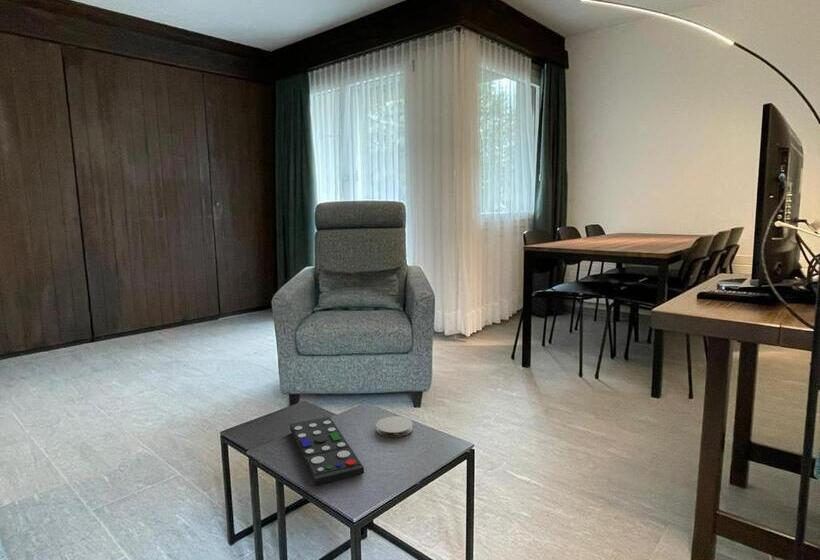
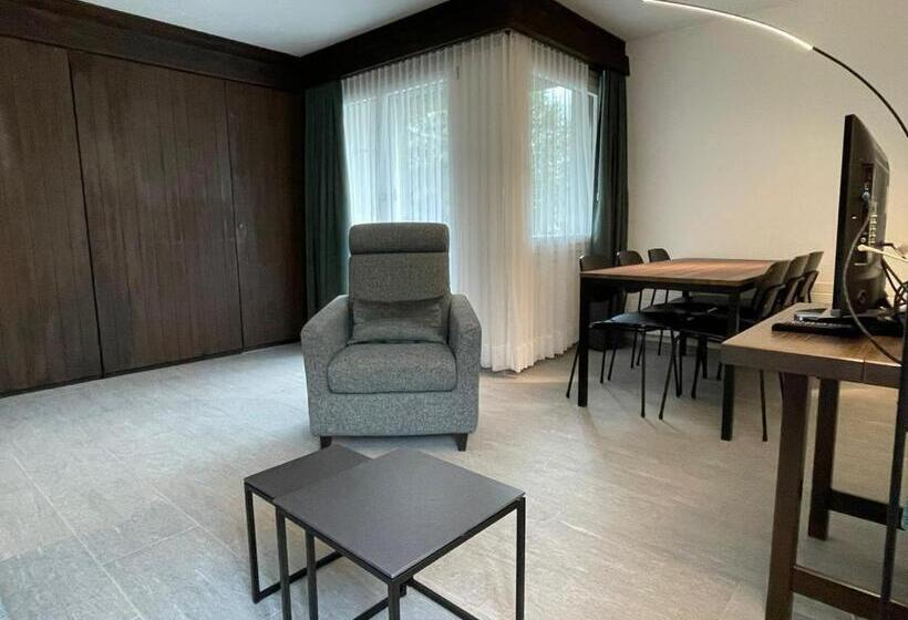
- remote control (323, 445)
- coaster (394, 426)
